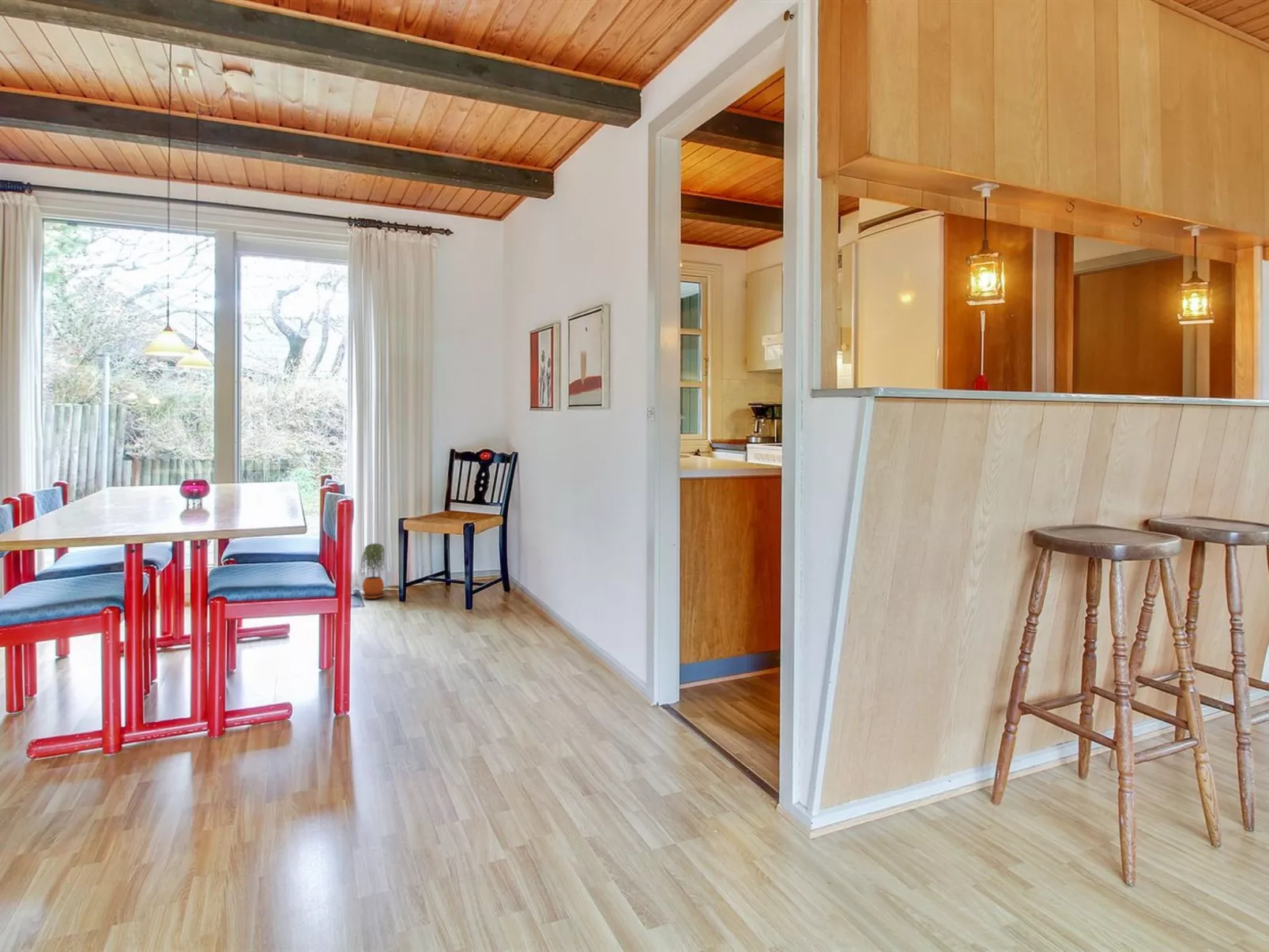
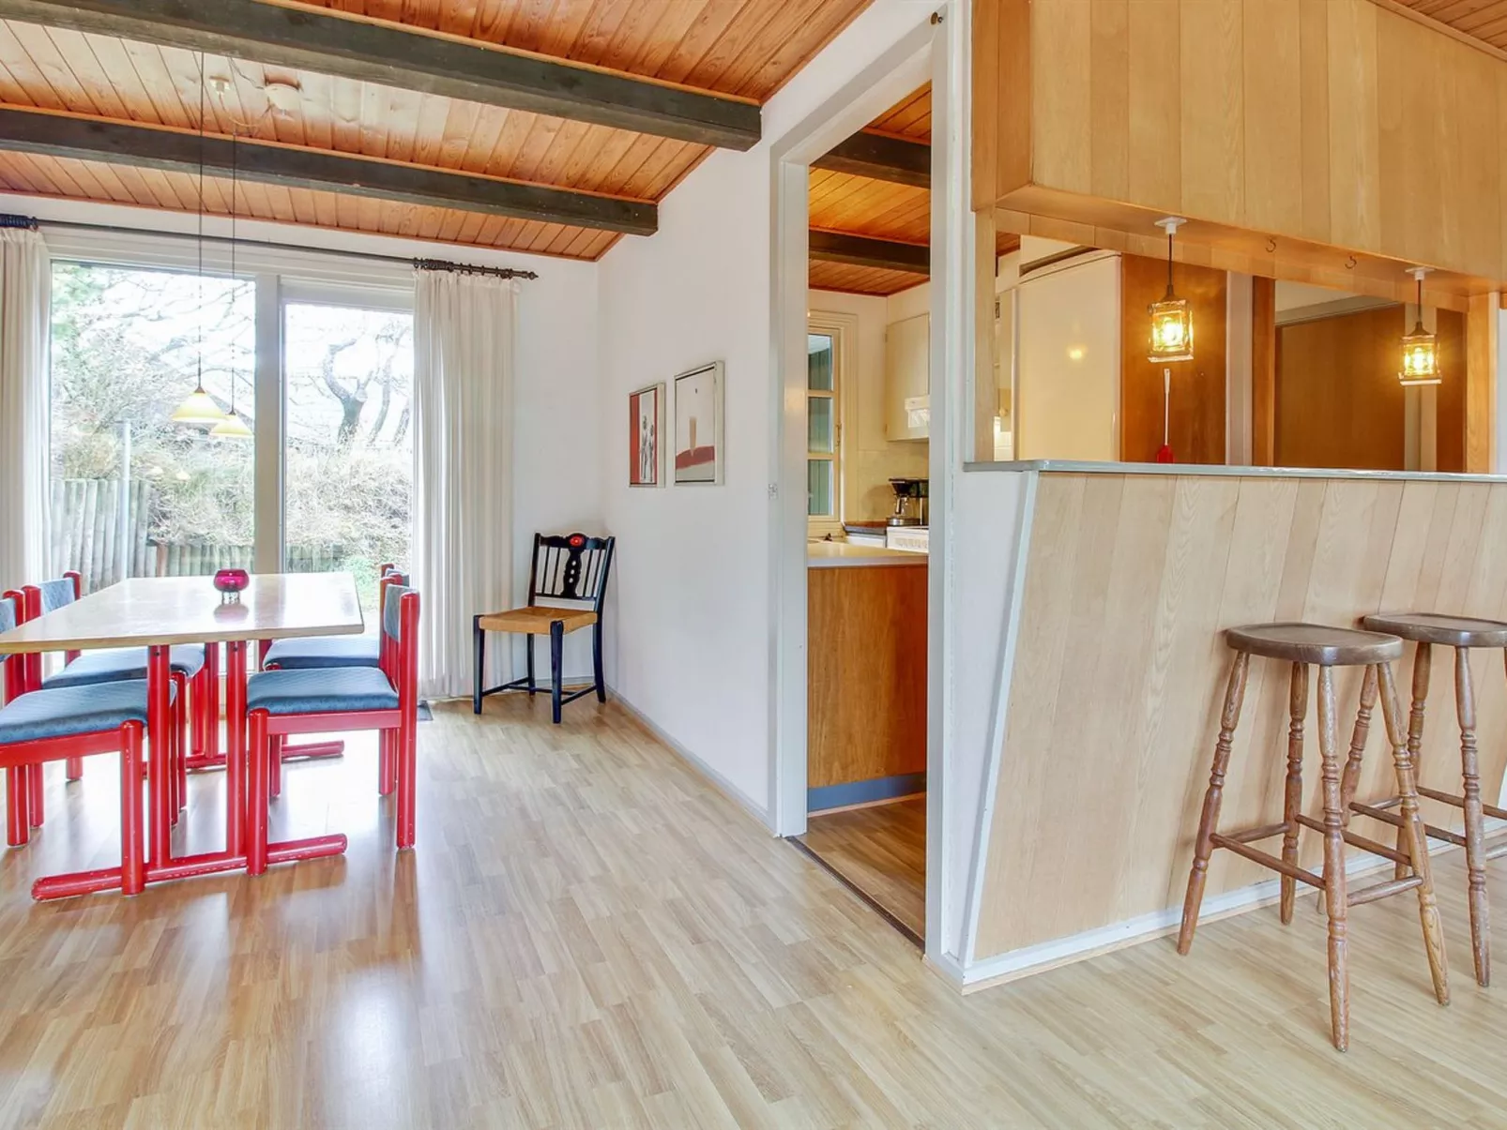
- potted plant (371, 570)
